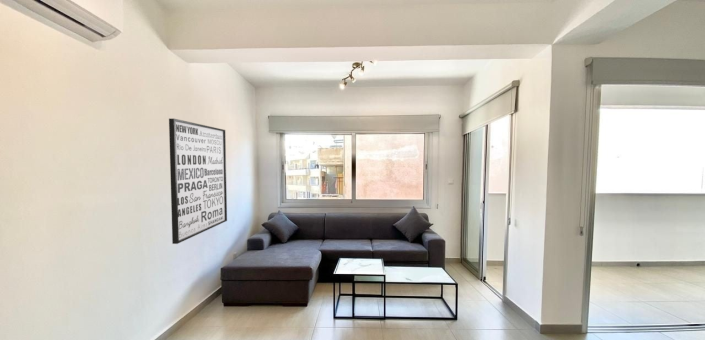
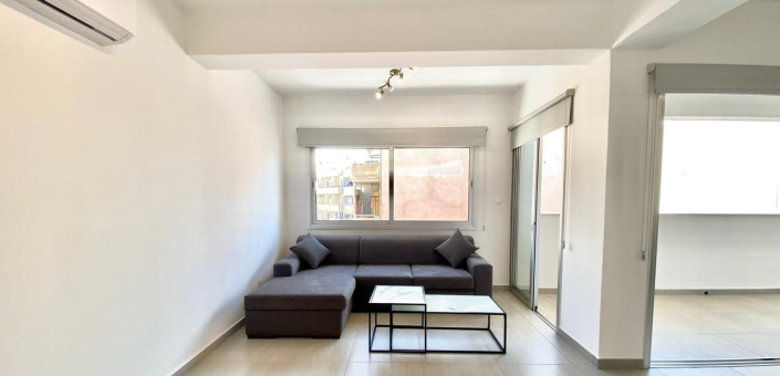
- wall art (202, 178)
